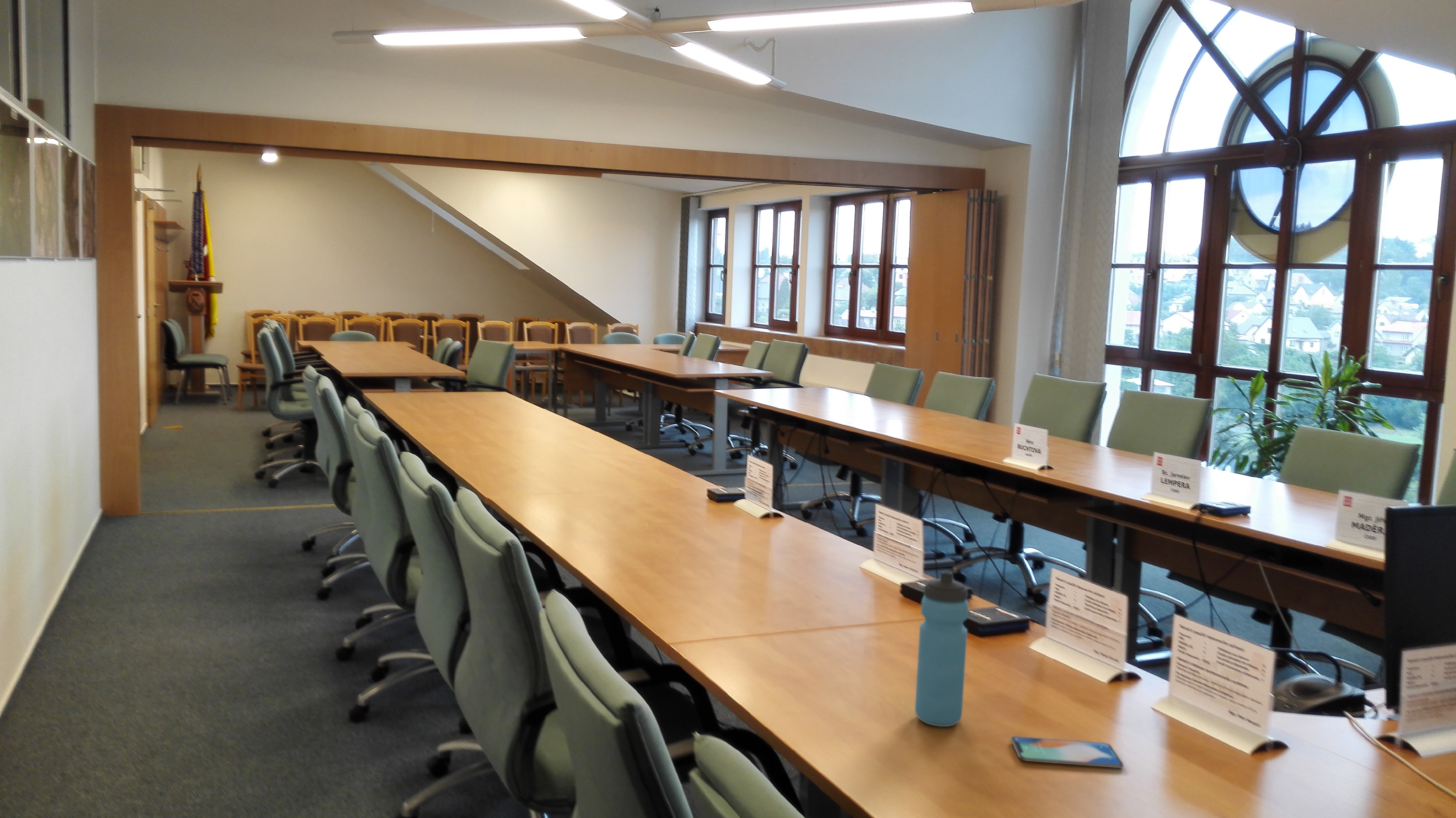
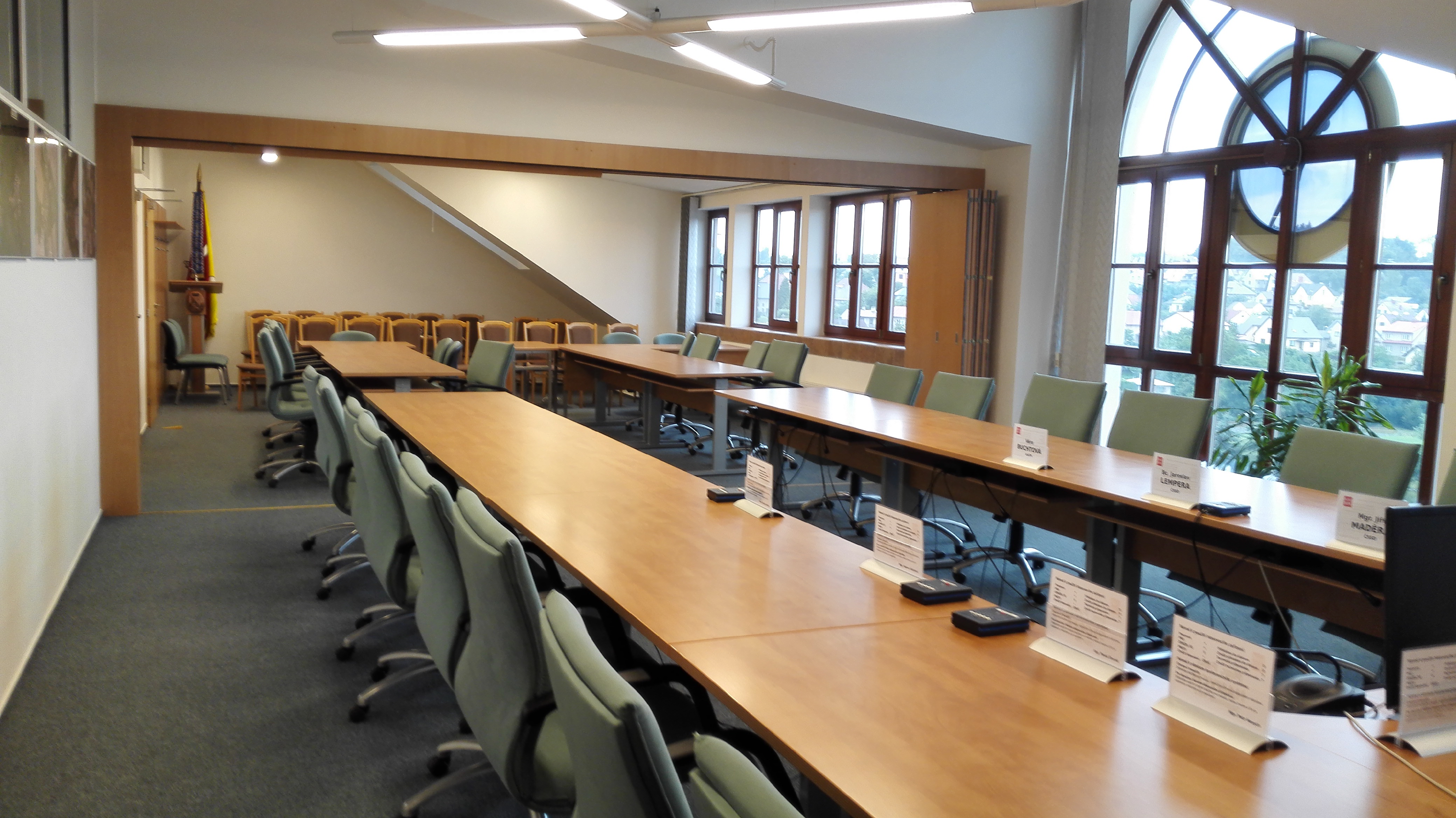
- water bottle (942, 646)
- smartphone (1066, 751)
